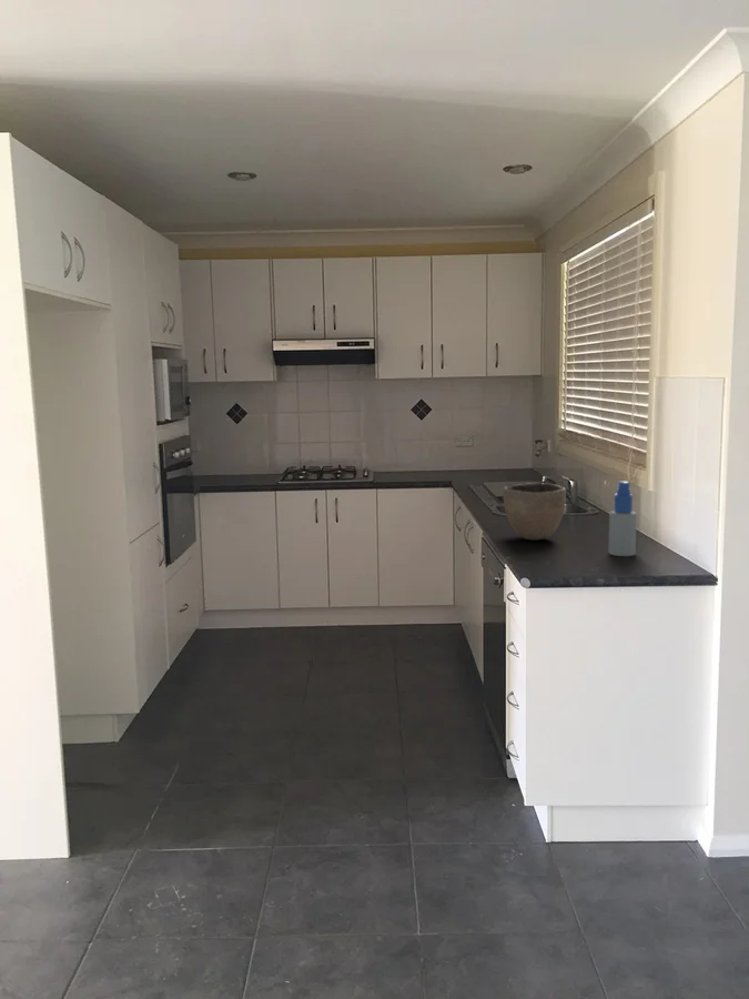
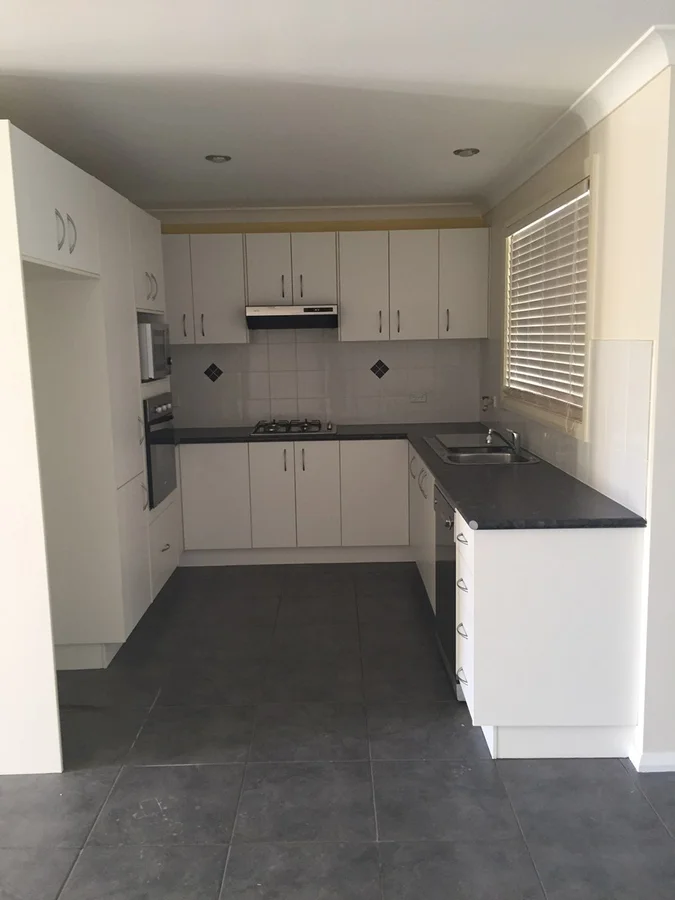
- bowl (534, 513)
- spray bottle (623, 517)
